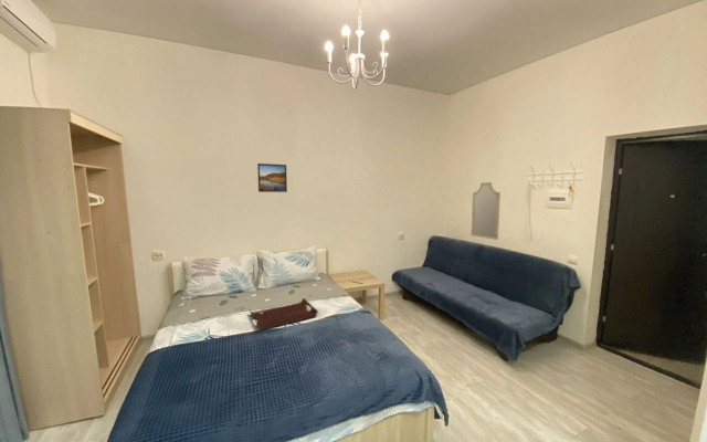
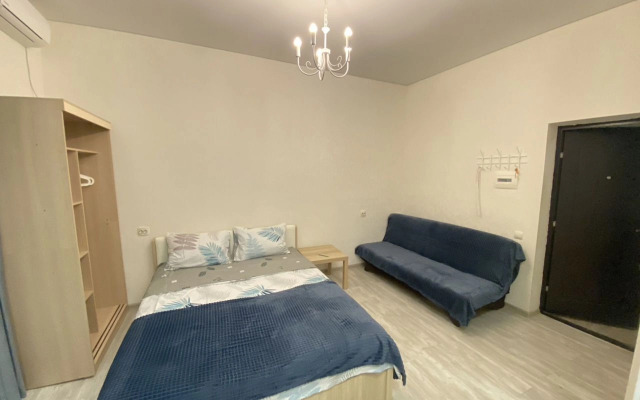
- home mirror (484, 210)
- serving tray (283, 312)
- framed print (272, 178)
